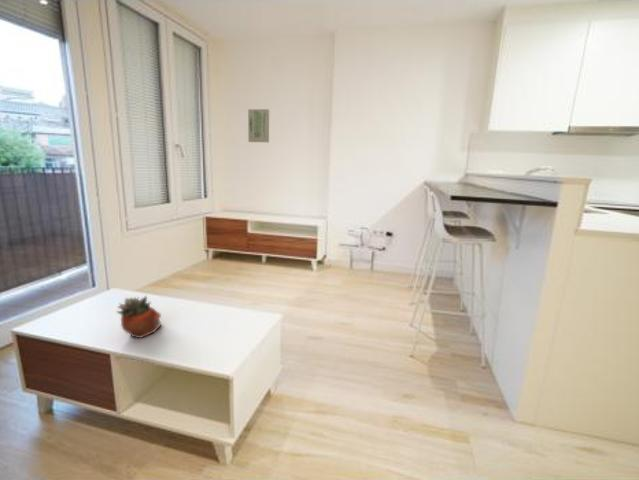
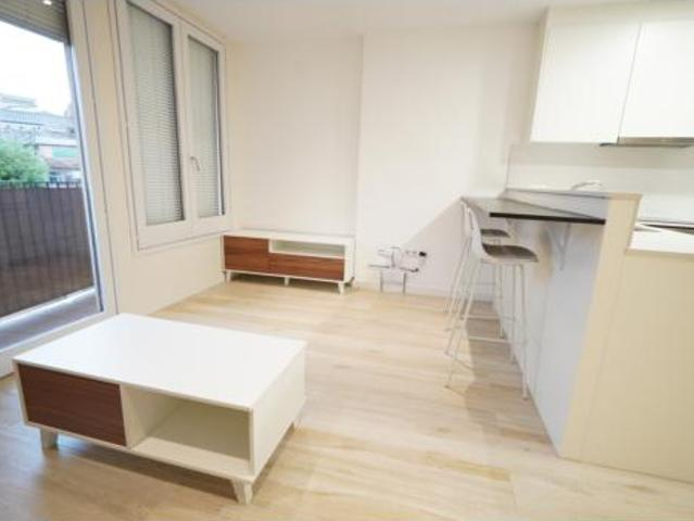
- succulent planter (140, 313)
- wall art (258, 126)
